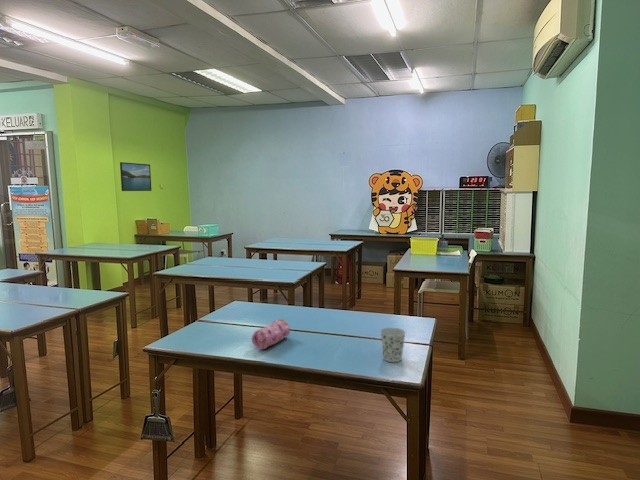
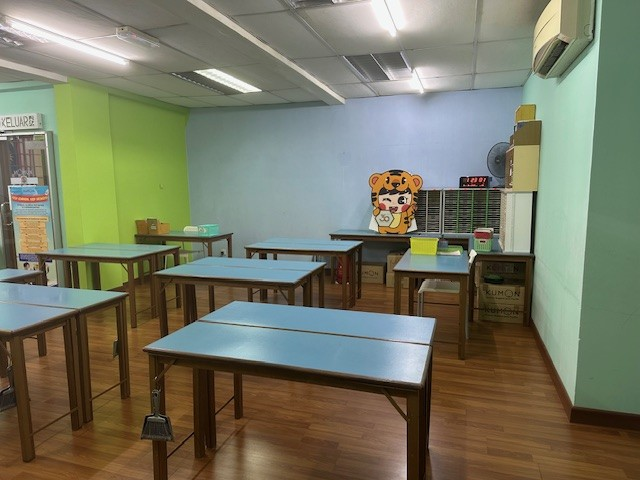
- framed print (136, 177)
- cup (392, 345)
- pencil case (271, 333)
